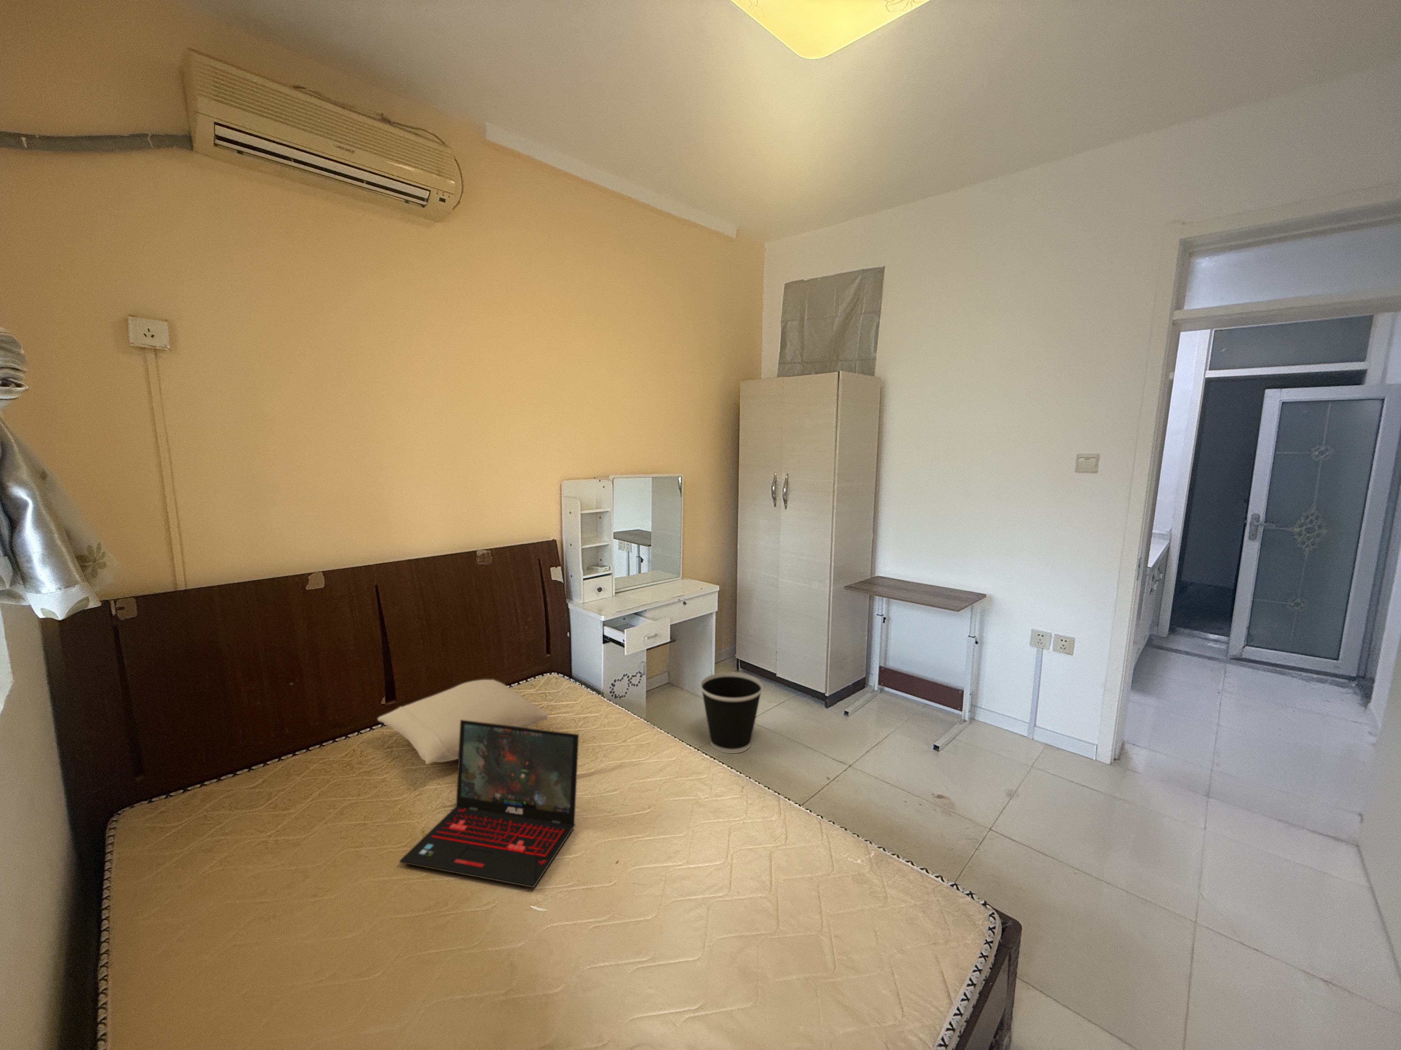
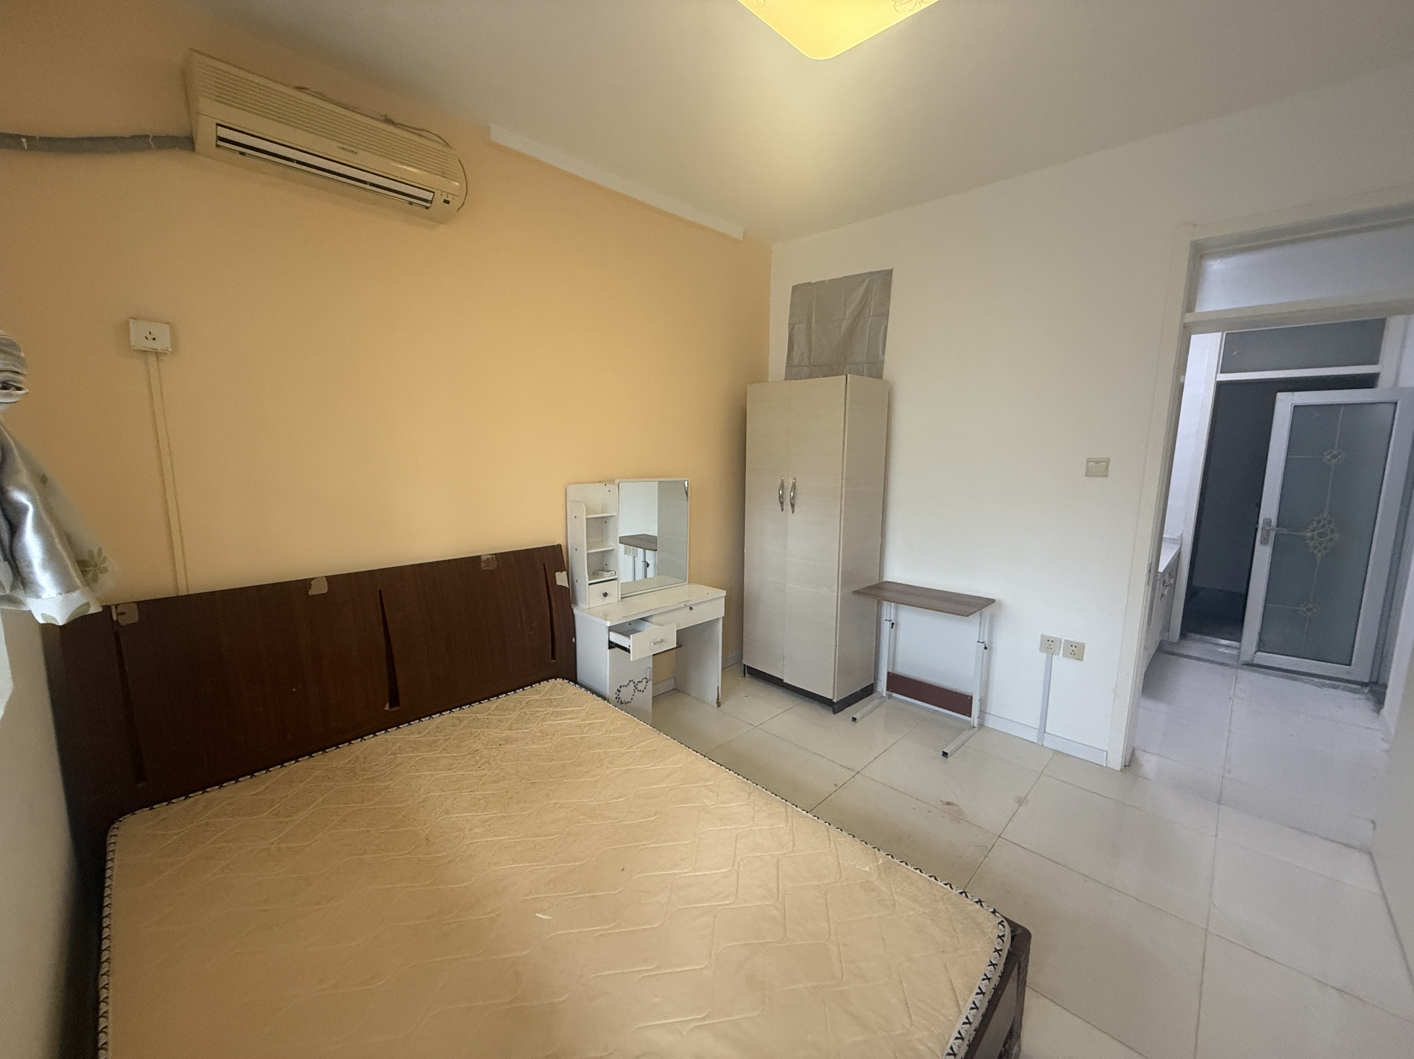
- pillow (463, 718)
- laptop (494, 796)
- wastebasket (730, 714)
